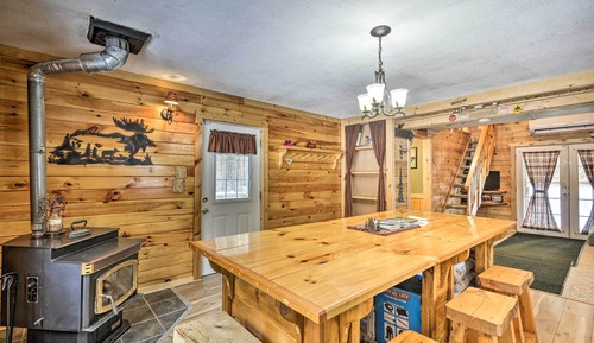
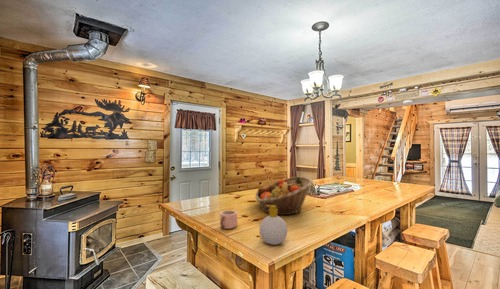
+ mug (227, 220)
+ fruit basket (283, 193)
+ soap bottle (273, 223)
